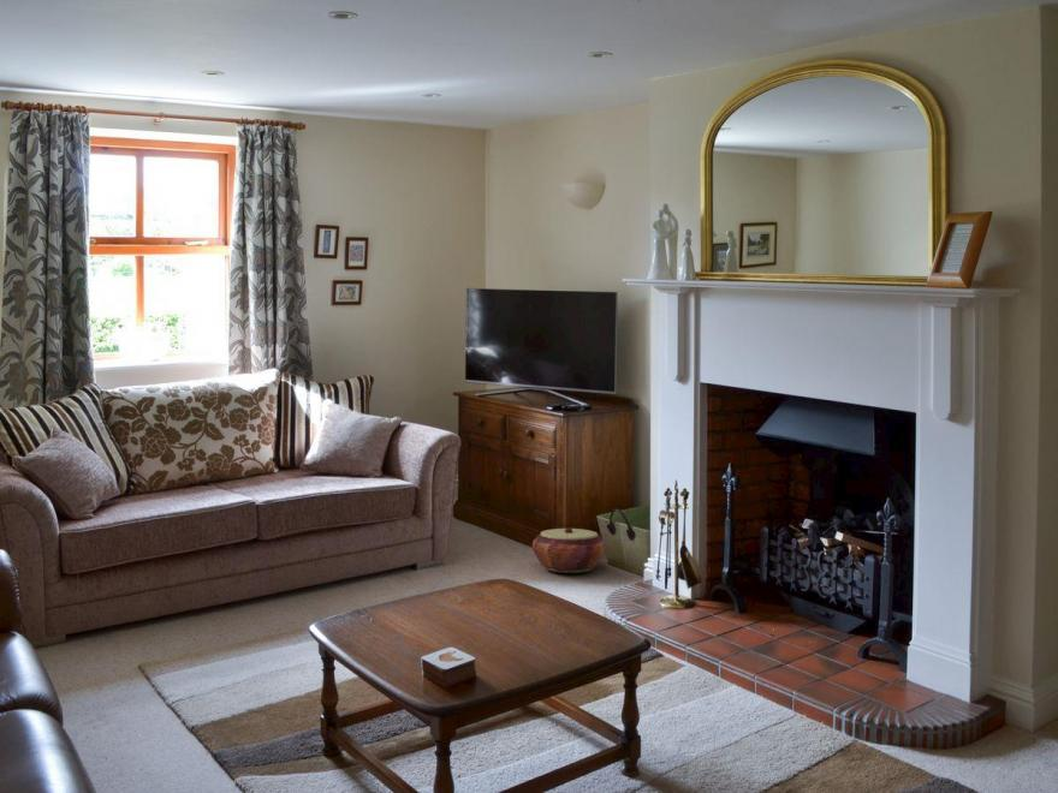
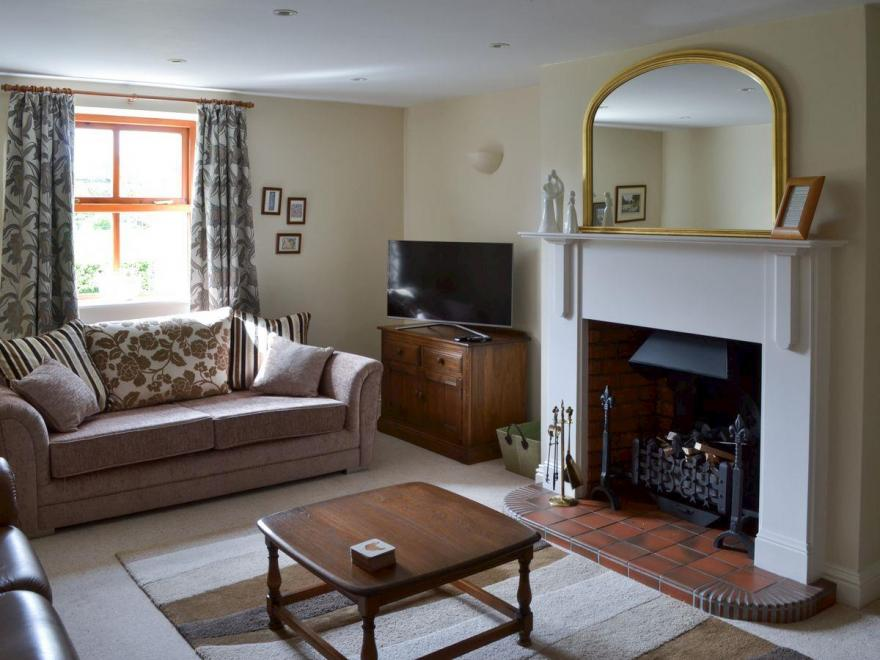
- woven basket (569, 548)
